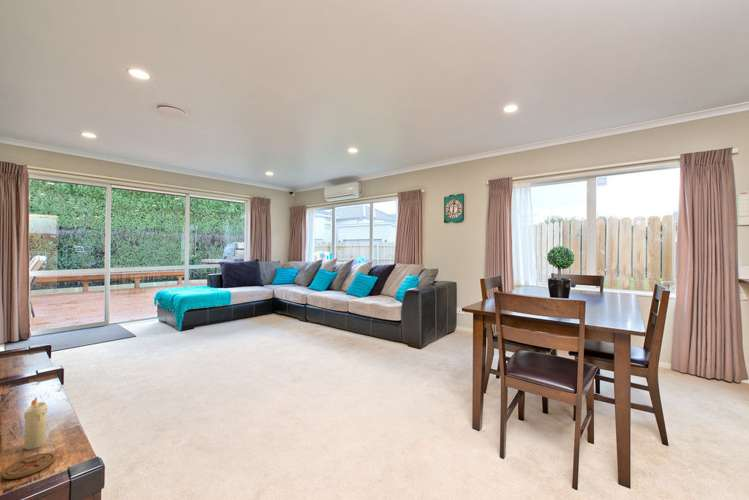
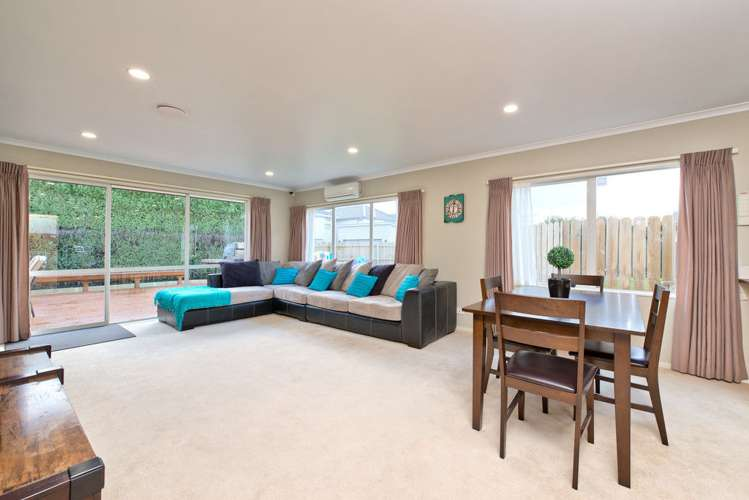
- candle (35, 421)
- coaster (29, 465)
